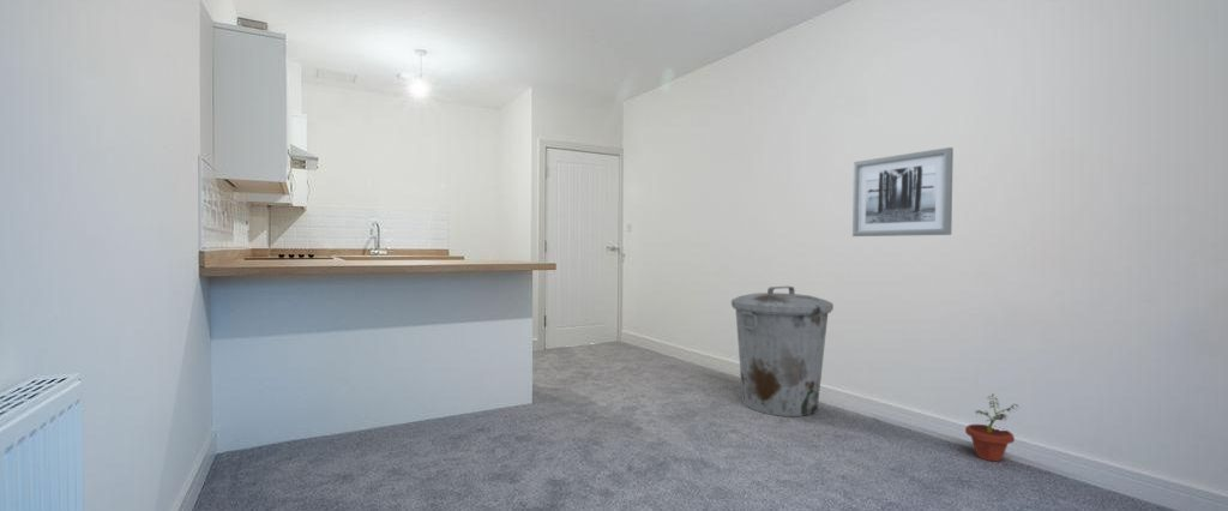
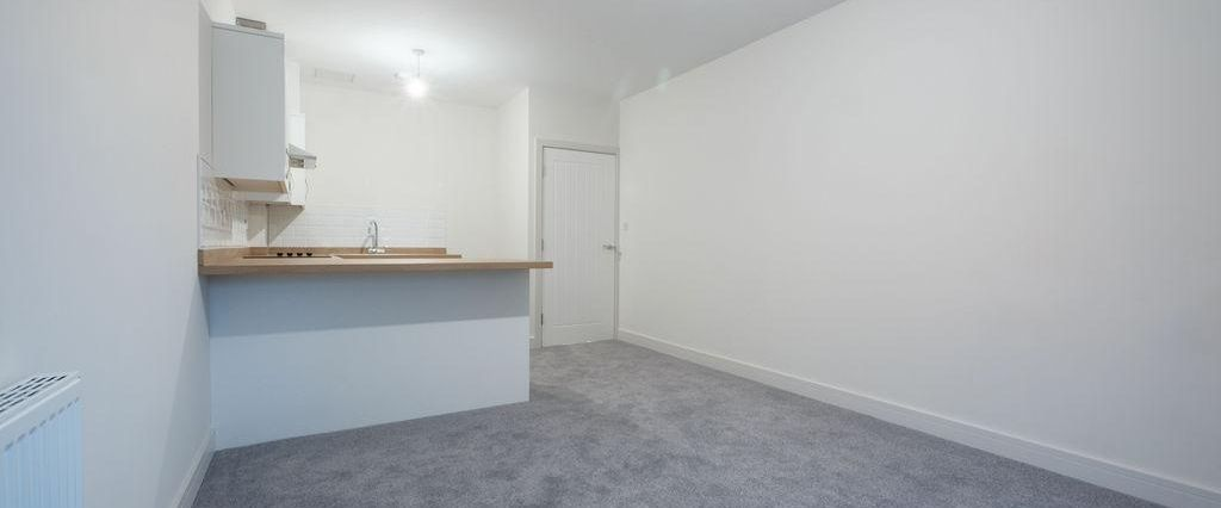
- potted plant (991, 426)
- trash can (779, 345)
- wall art (898, 196)
